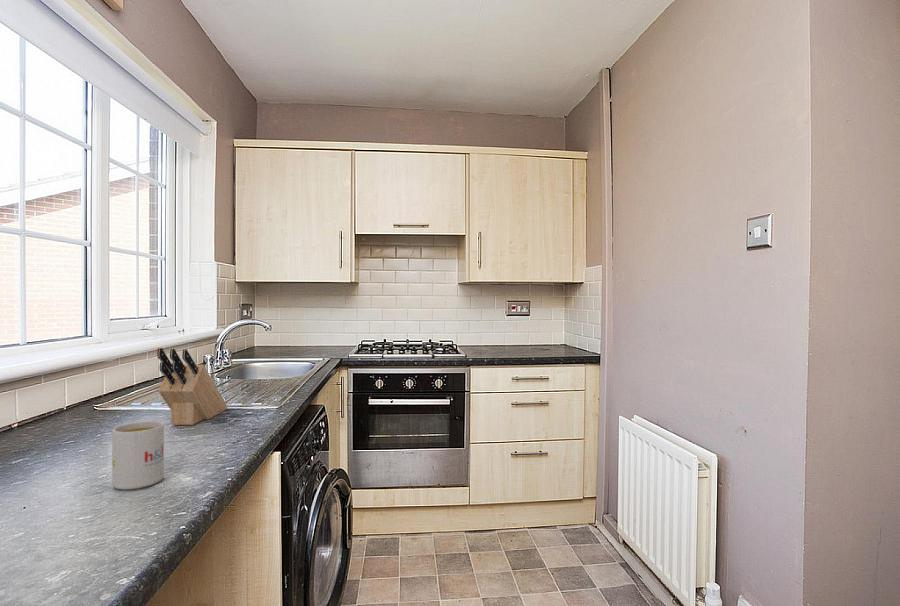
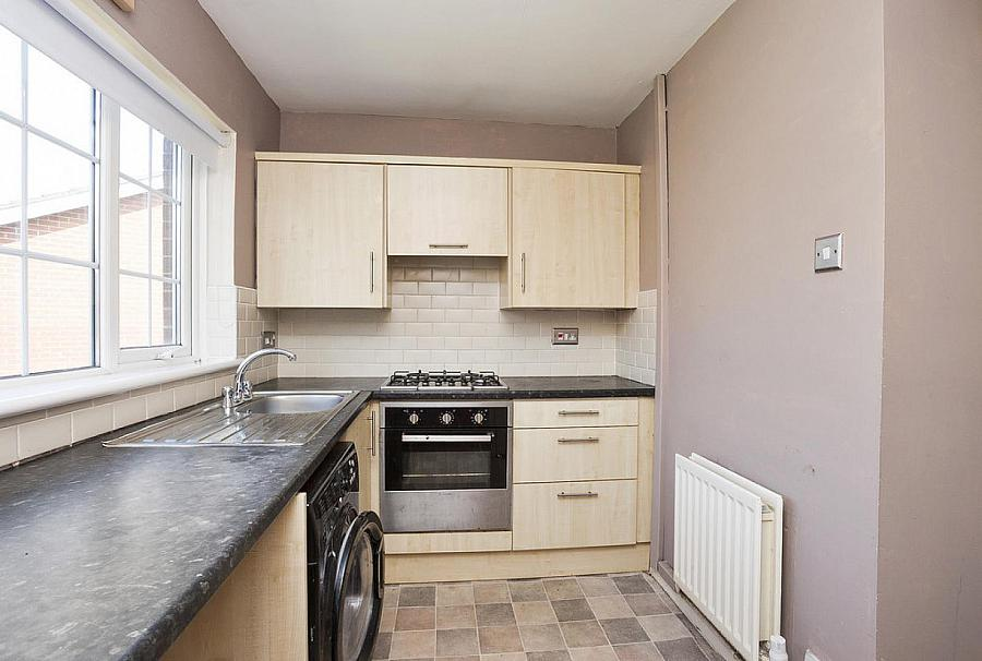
- mug (140, 451)
- knife block (192, 382)
